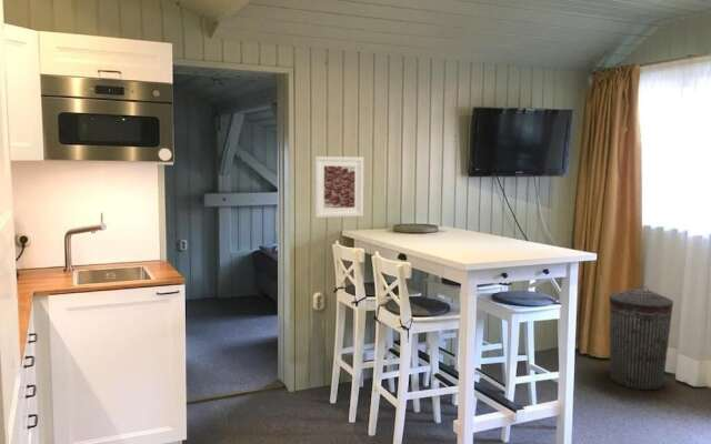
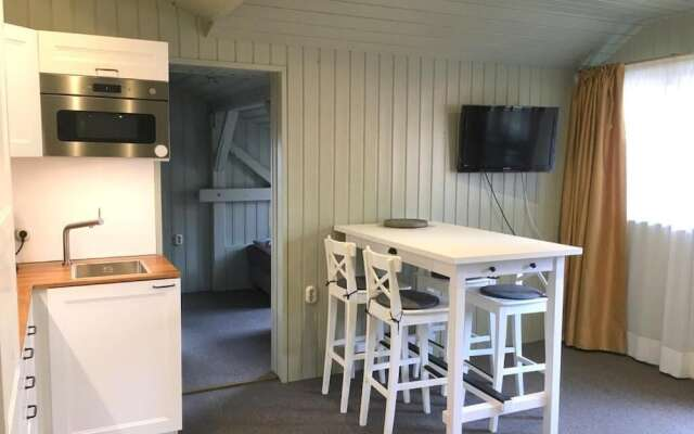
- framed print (339, 186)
- trash can (638, 333)
